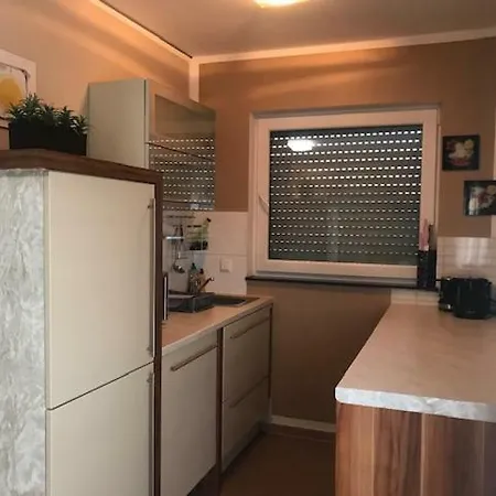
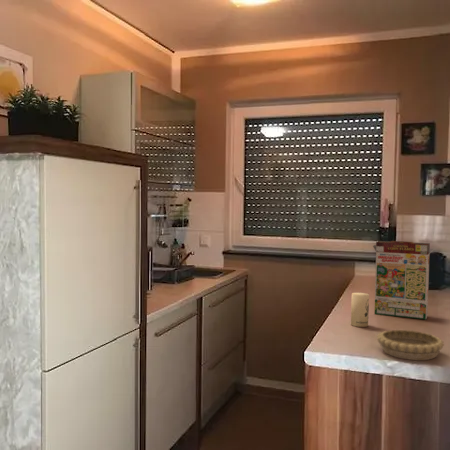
+ candle (359, 309)
+ cereal box (402, 277)
+ decorative bowl (409, 344)
